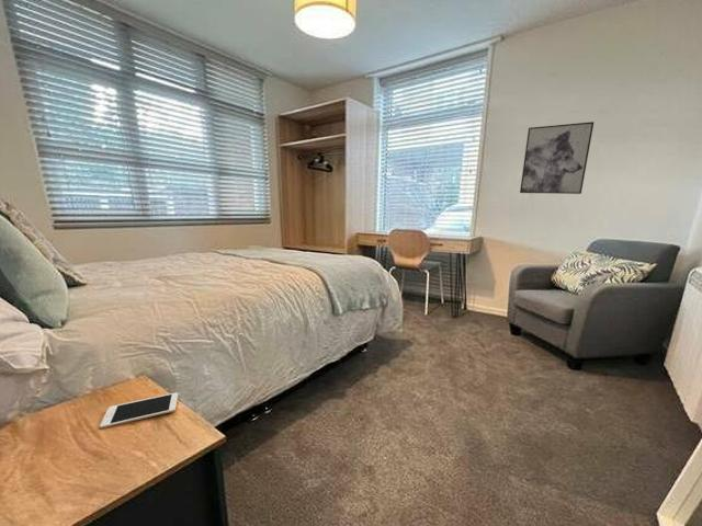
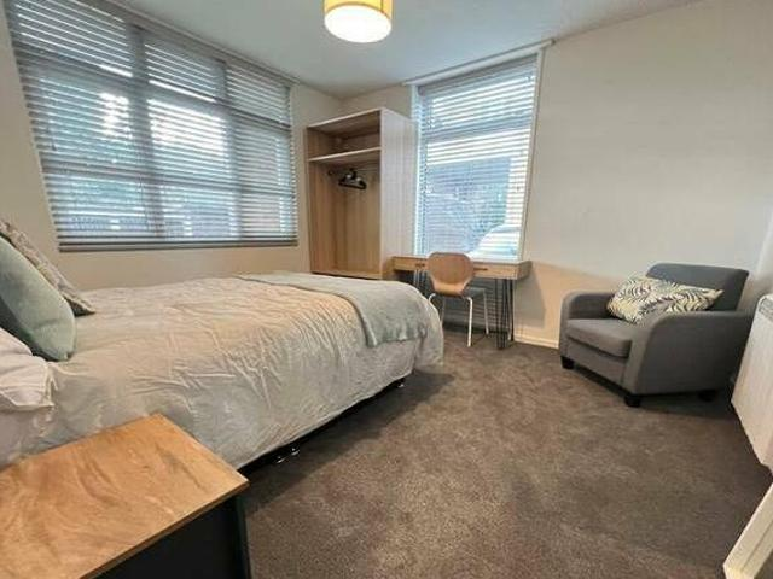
- wall art (554, 160)
- cell phone (141, 409)
